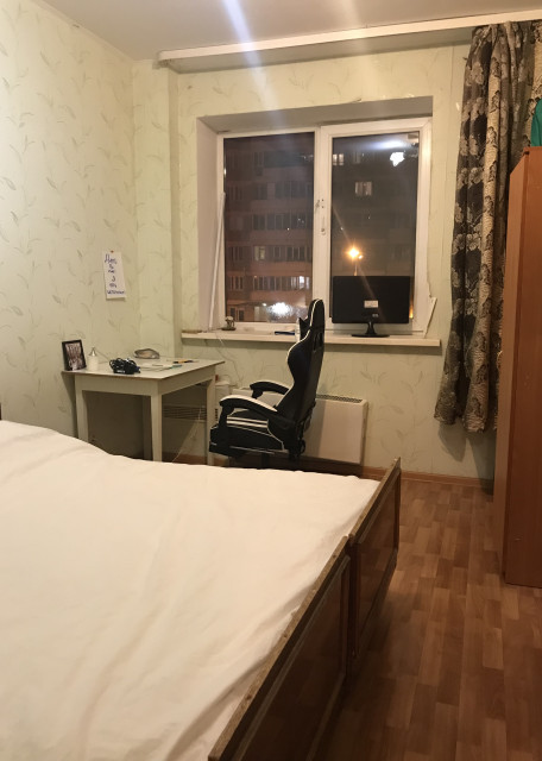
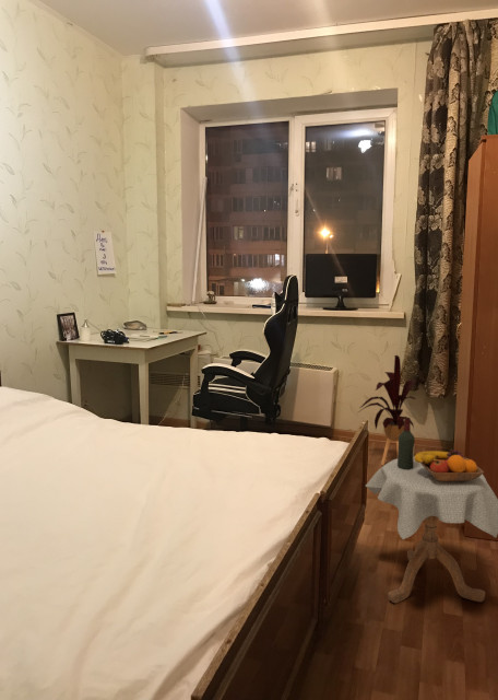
+ house plant (389, 409)
+ side table (432, 506)
